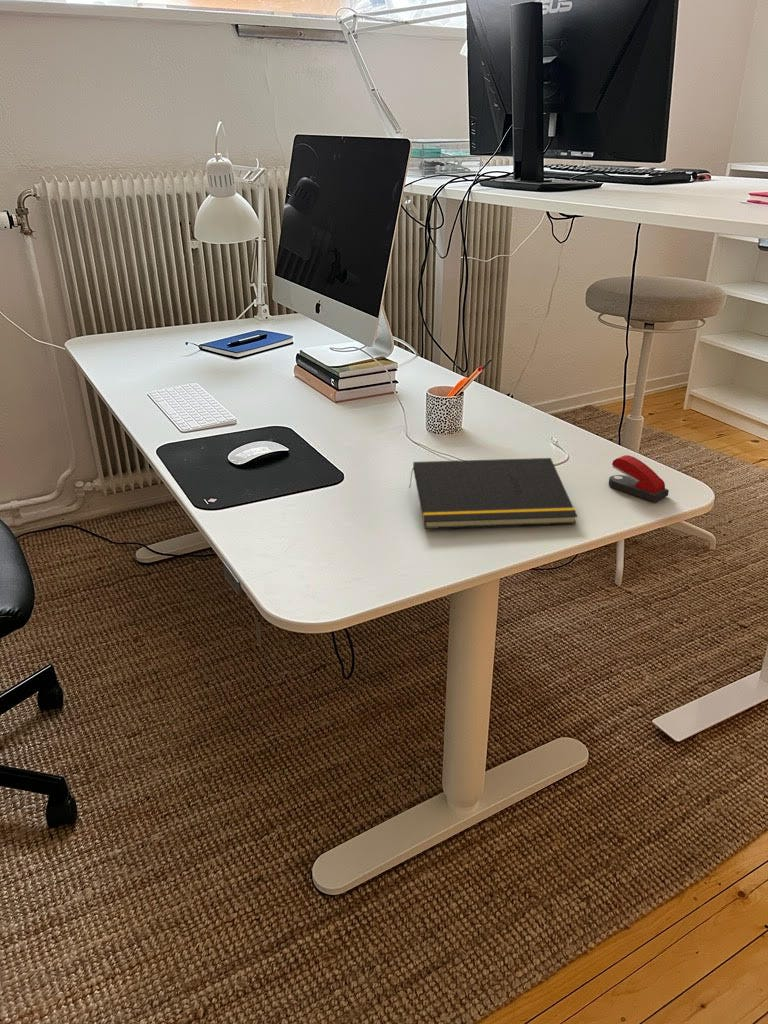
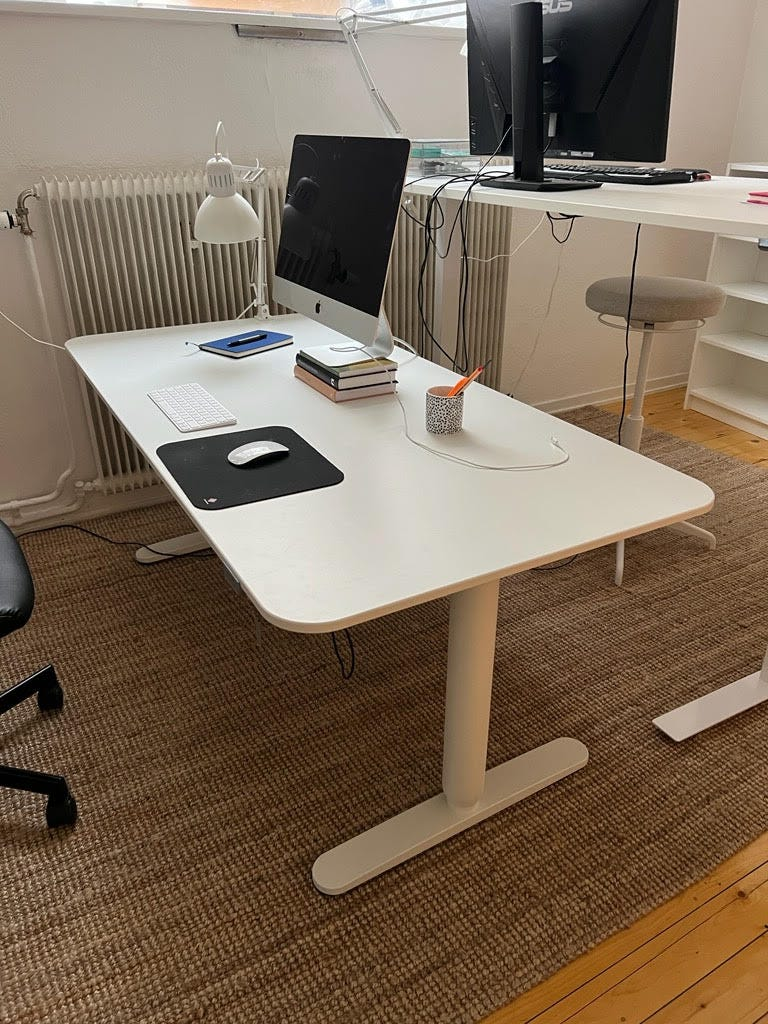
- notepad (491, 491)
- stapler (637, 475)
